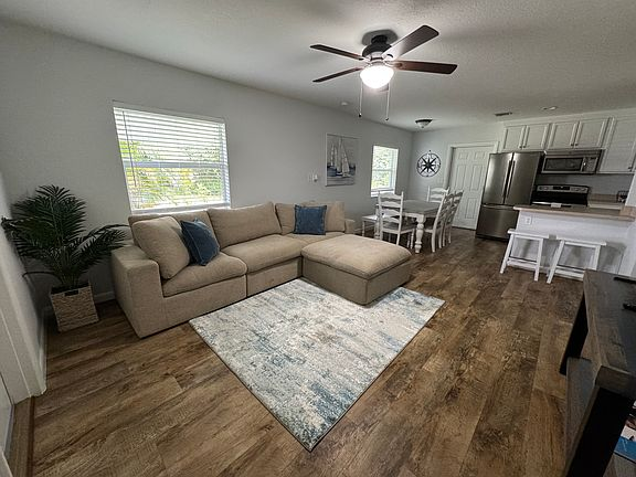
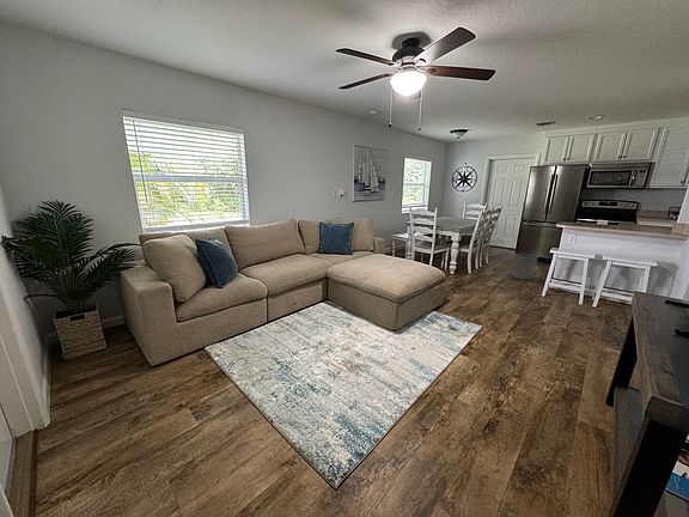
+ waste bin (524, 266)
